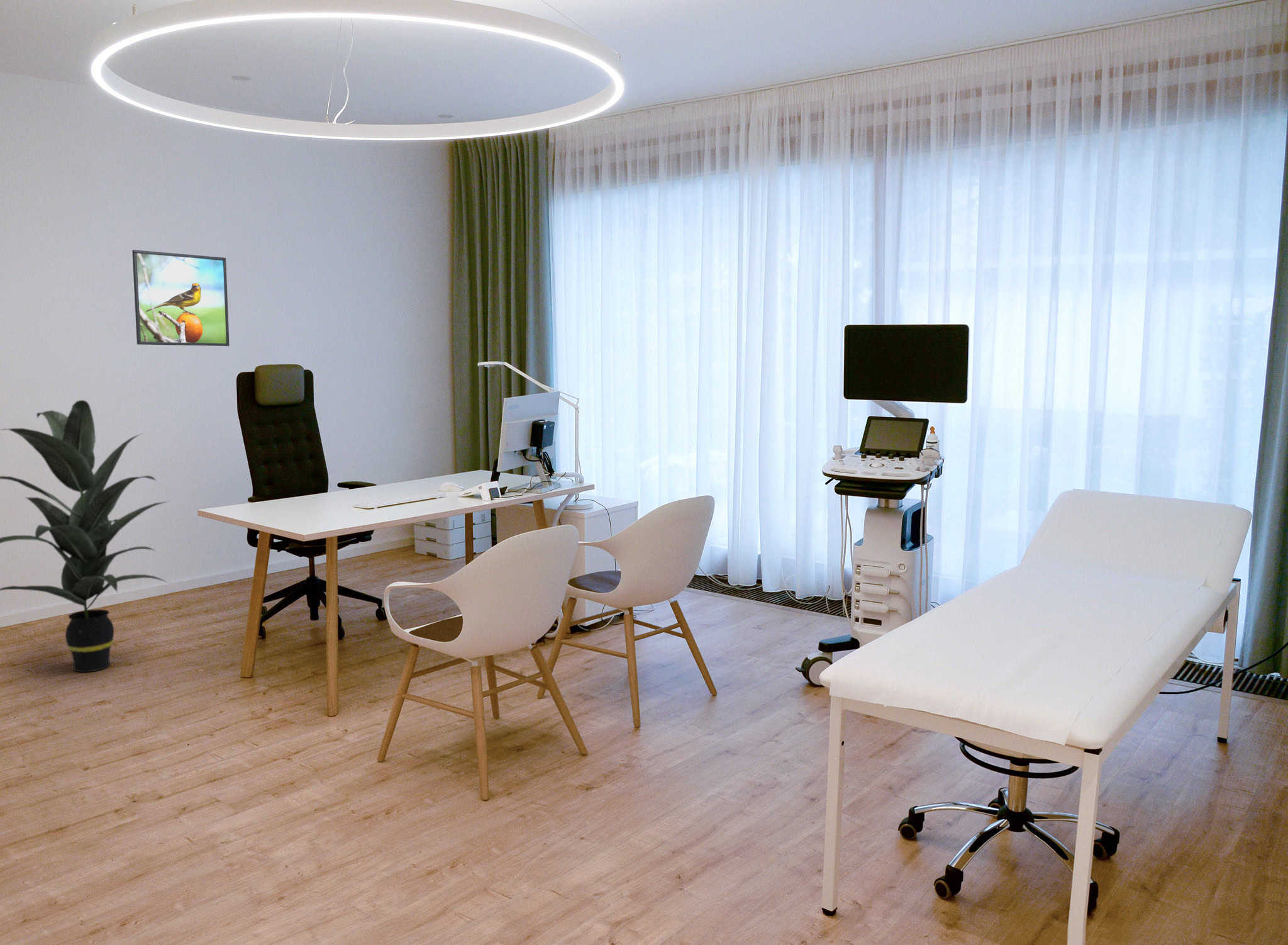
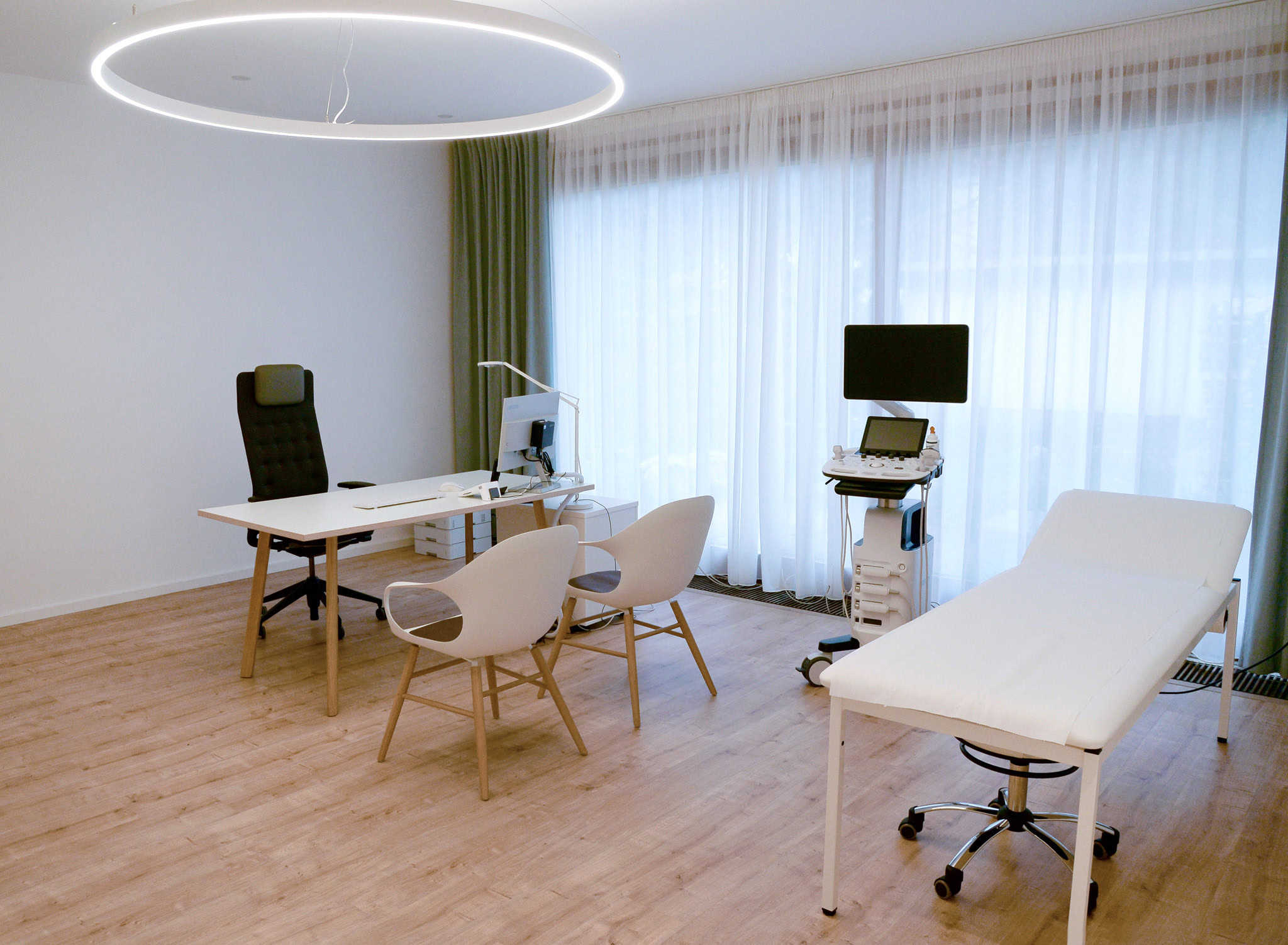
- indoor plant (78, 537)
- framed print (182, 299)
